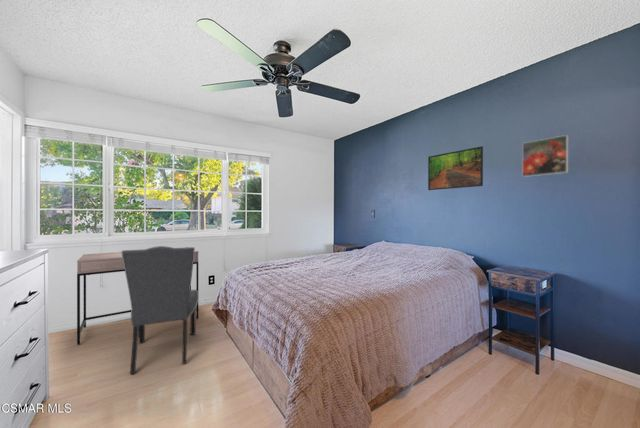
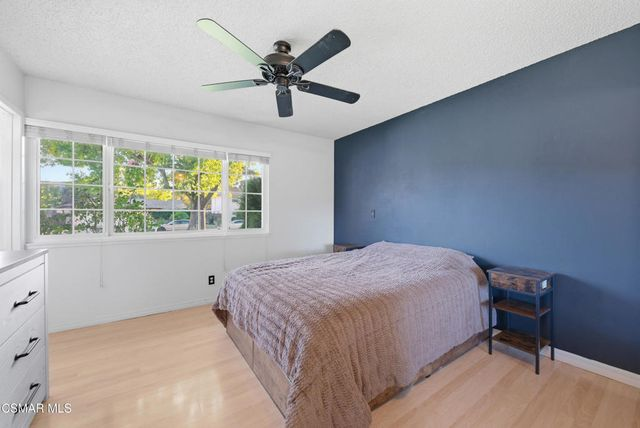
- chair (164, 297)
- desk (124, 270)
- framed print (544, 157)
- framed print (453, 170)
